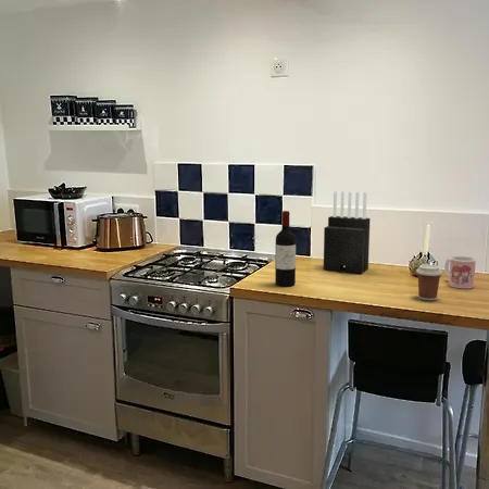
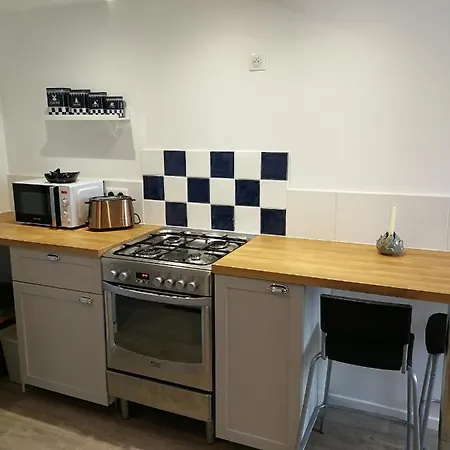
- knife block (346, 231)
- mug (459, 271)
- coffee cup (428, 281)
- wine bottle (285, 248)
